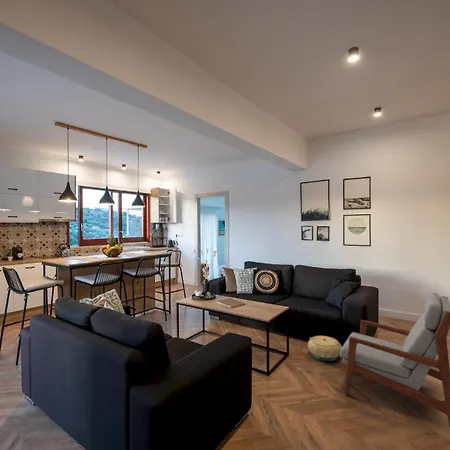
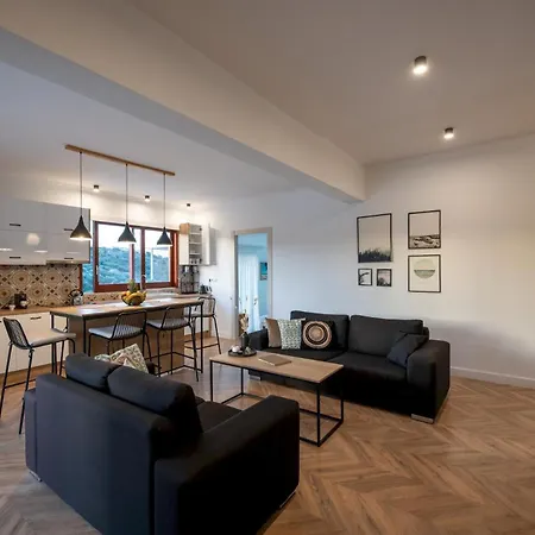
- basket (324, 347)
- armchair (393, 343)
